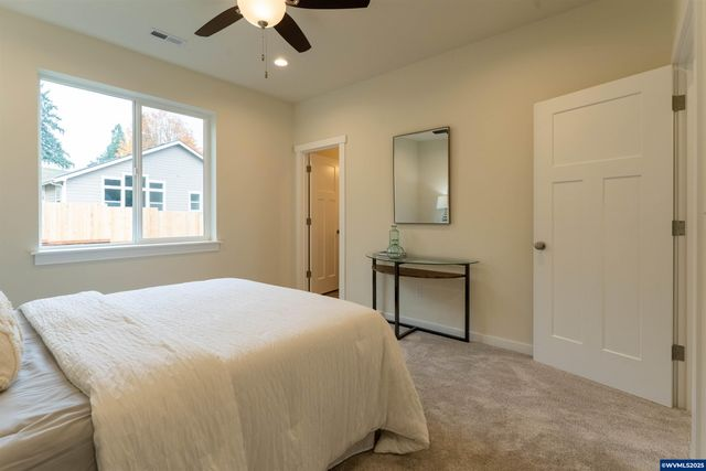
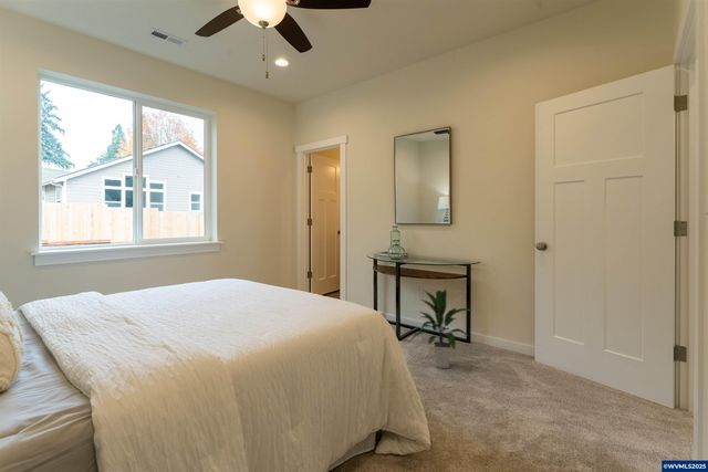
+ indoor plant (439, 325)
